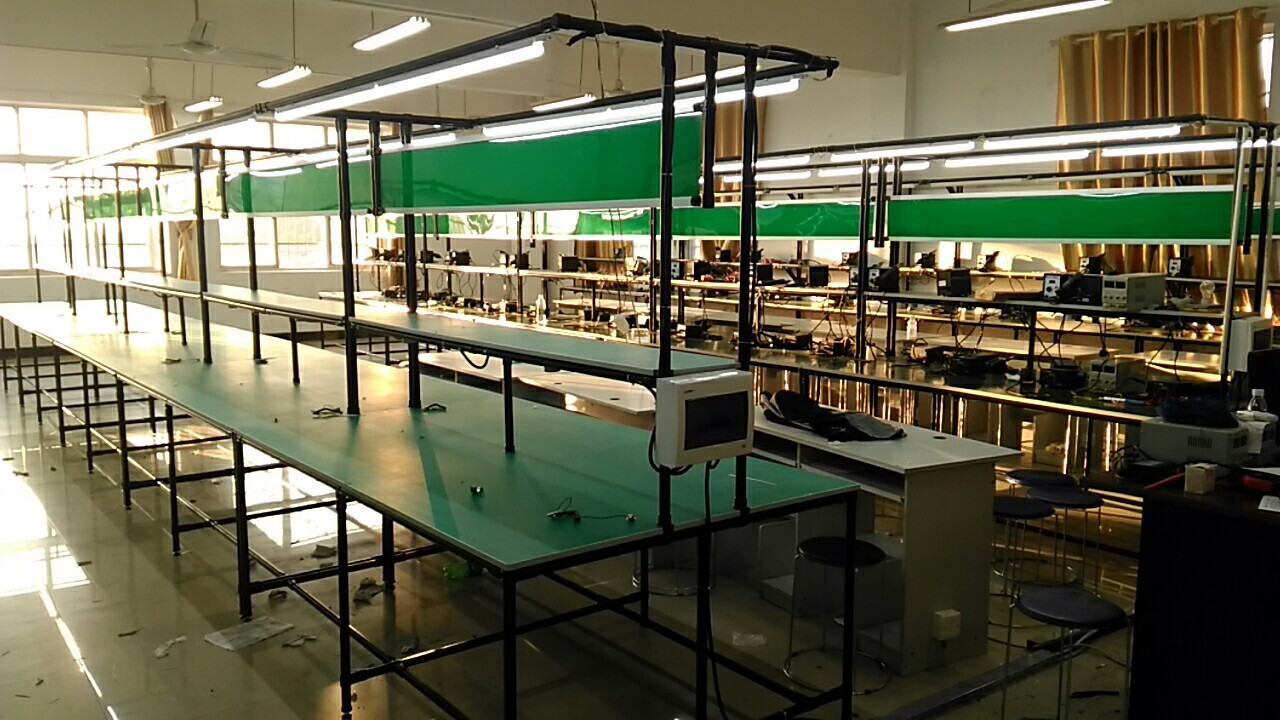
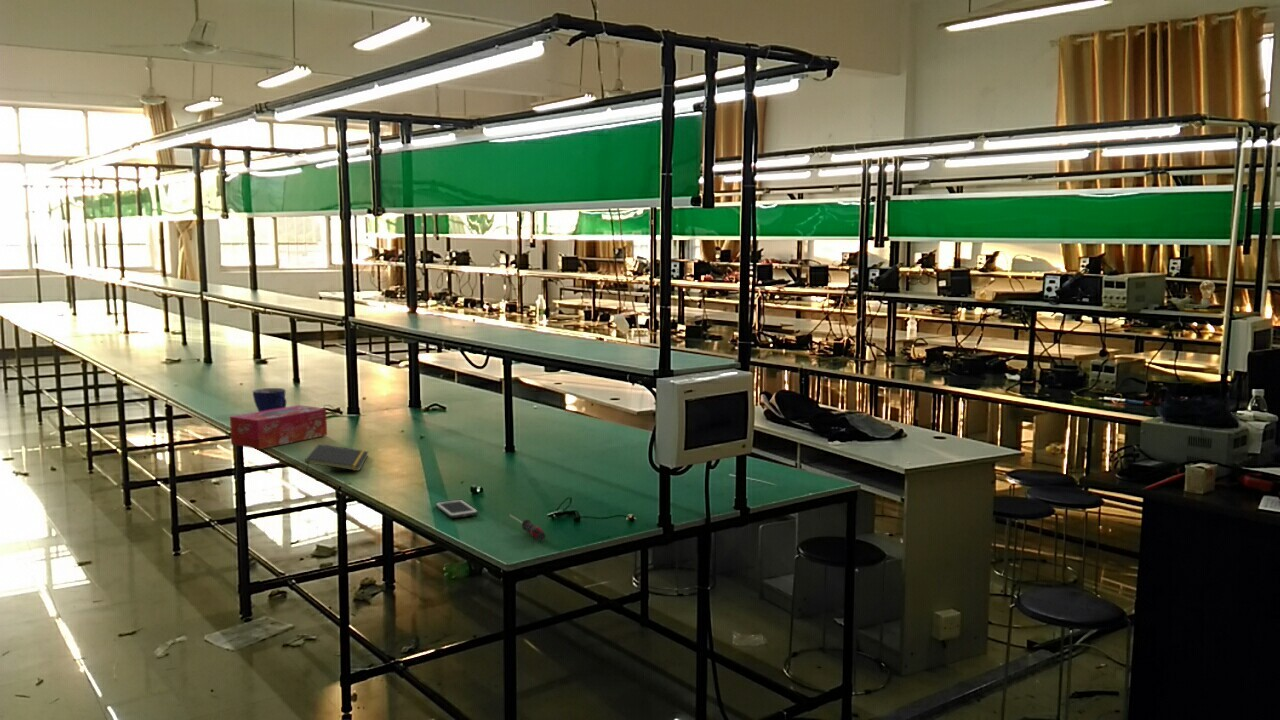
+ cup (272, 402)
+ notepad (338, 457)
+ cell phone (456, 508)
+ screwdriver (525, 525)
+ tissue box (279, 426)
